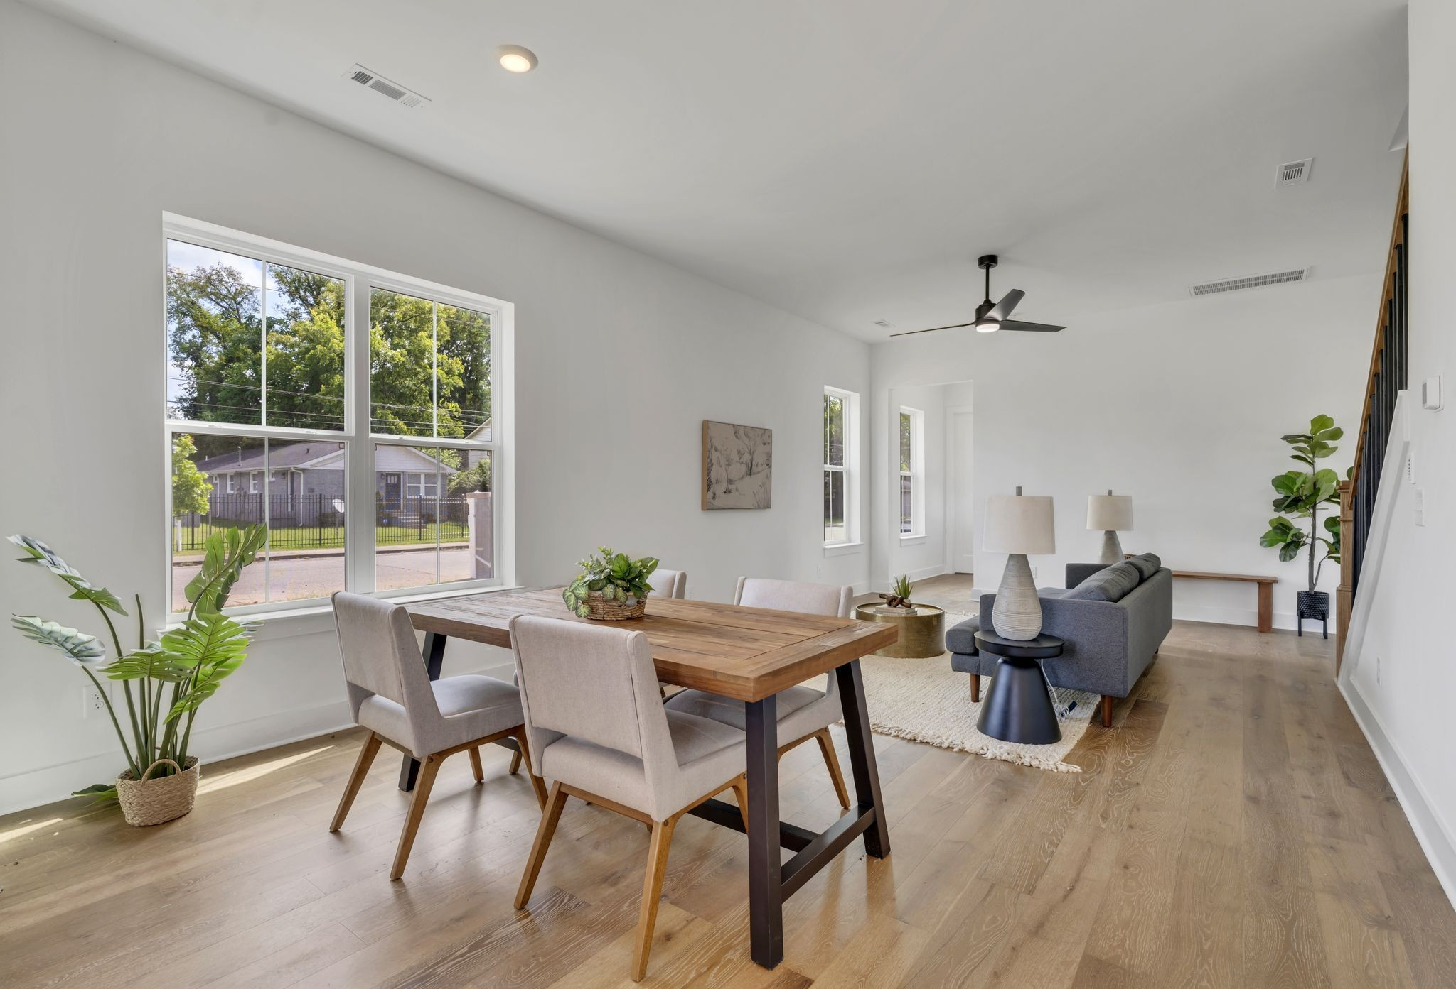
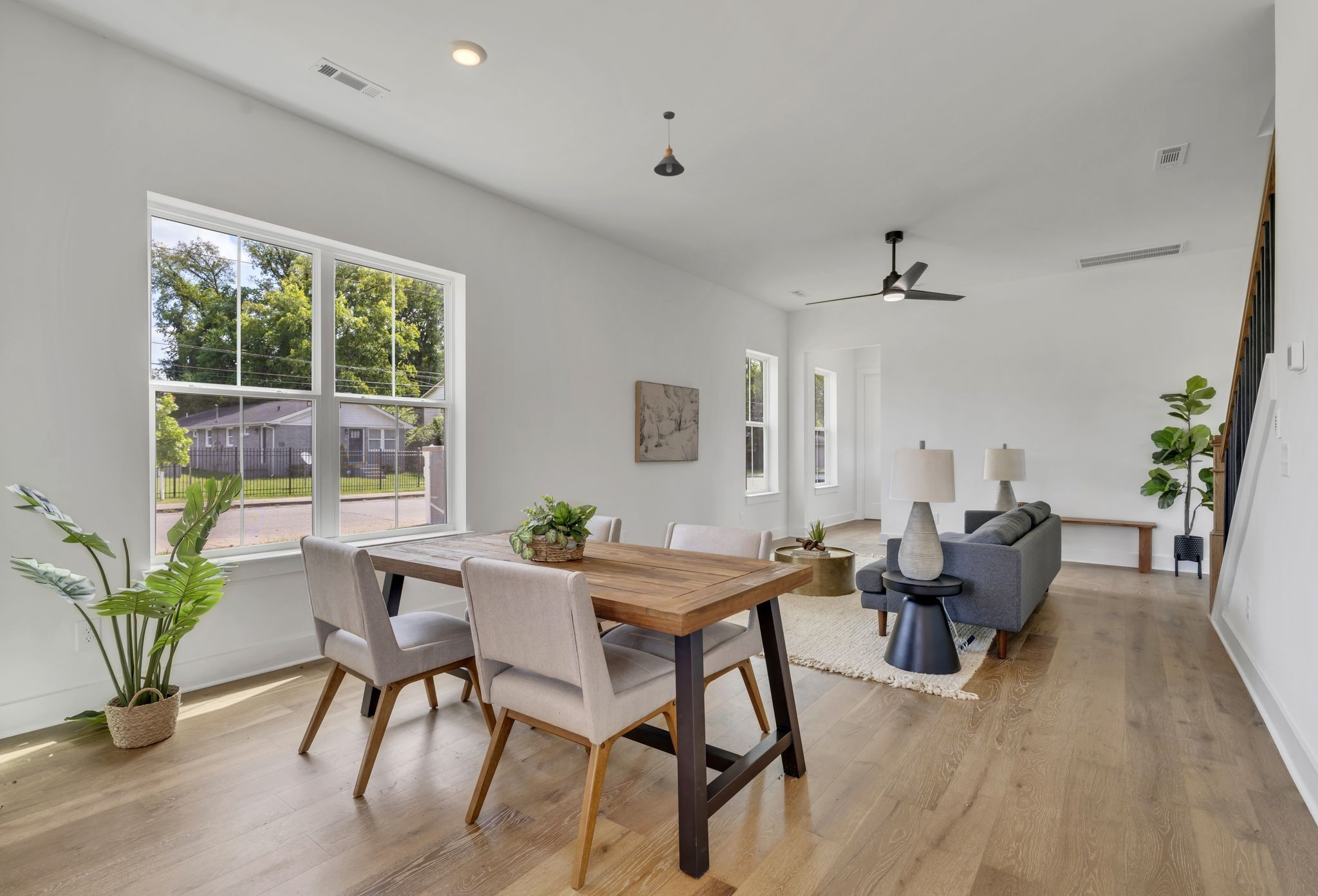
+ pendant light (669, 143)
